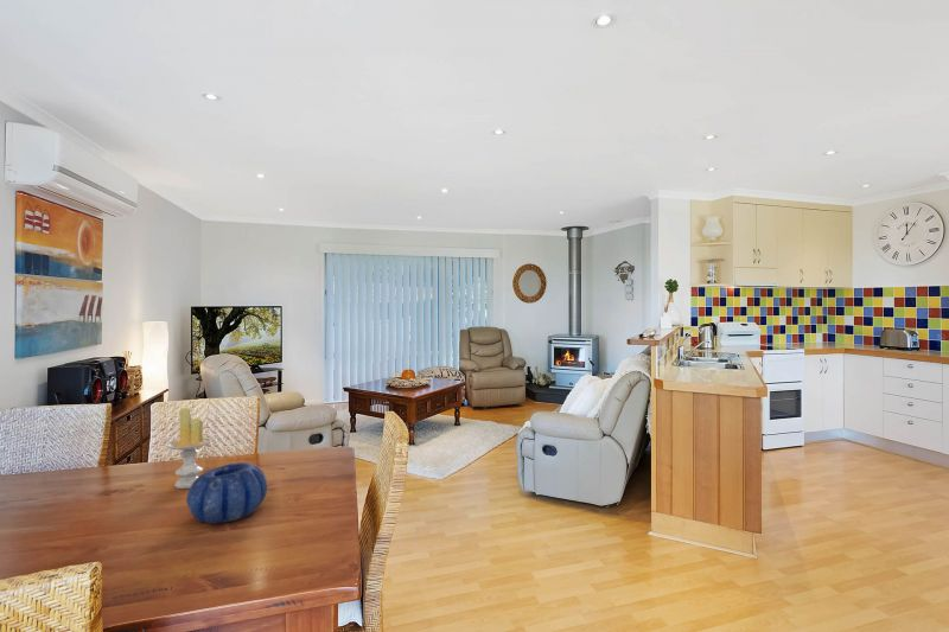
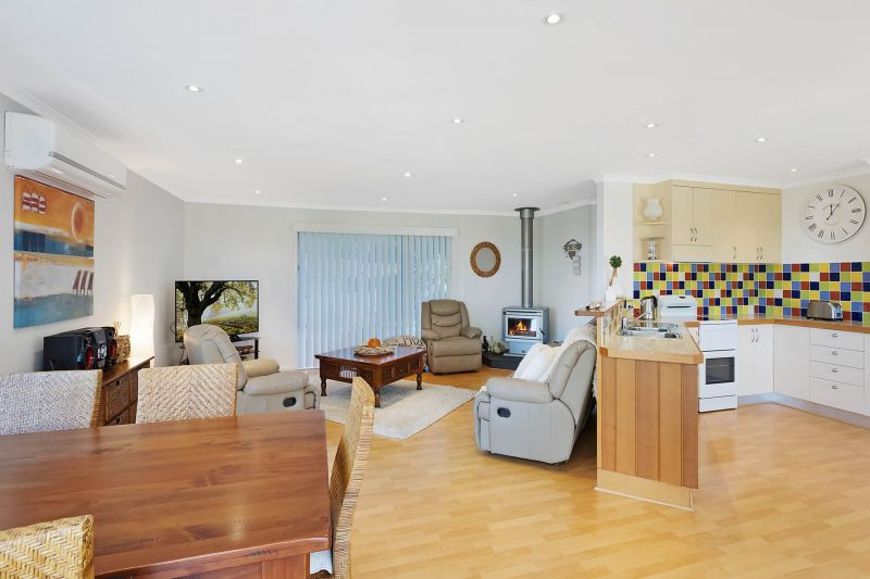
- decorative bowl (228, 490)
- candle (189, 445)
